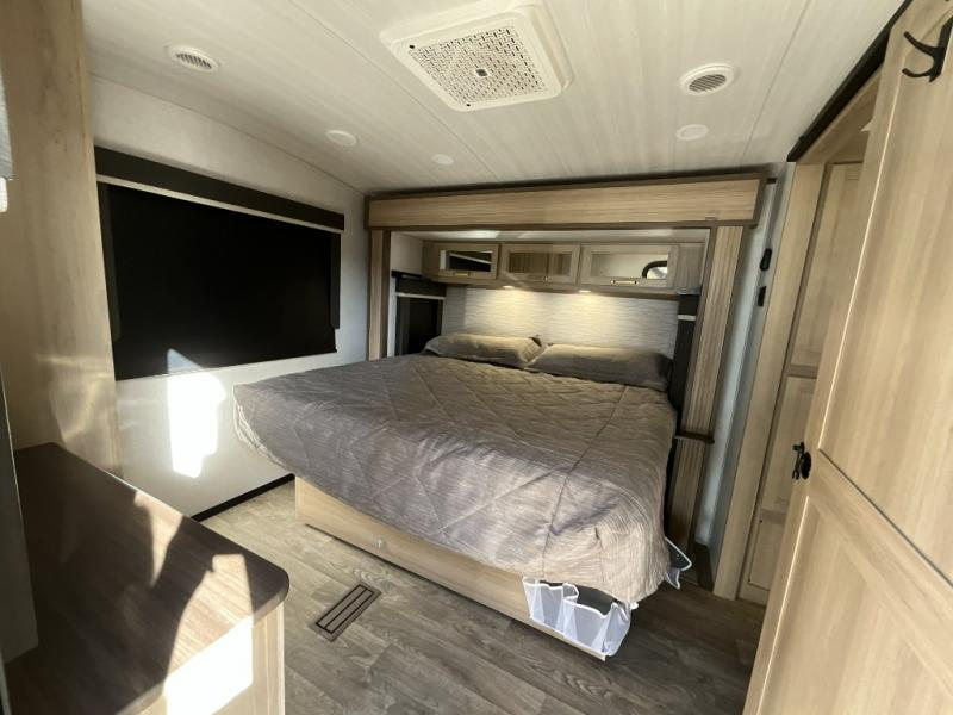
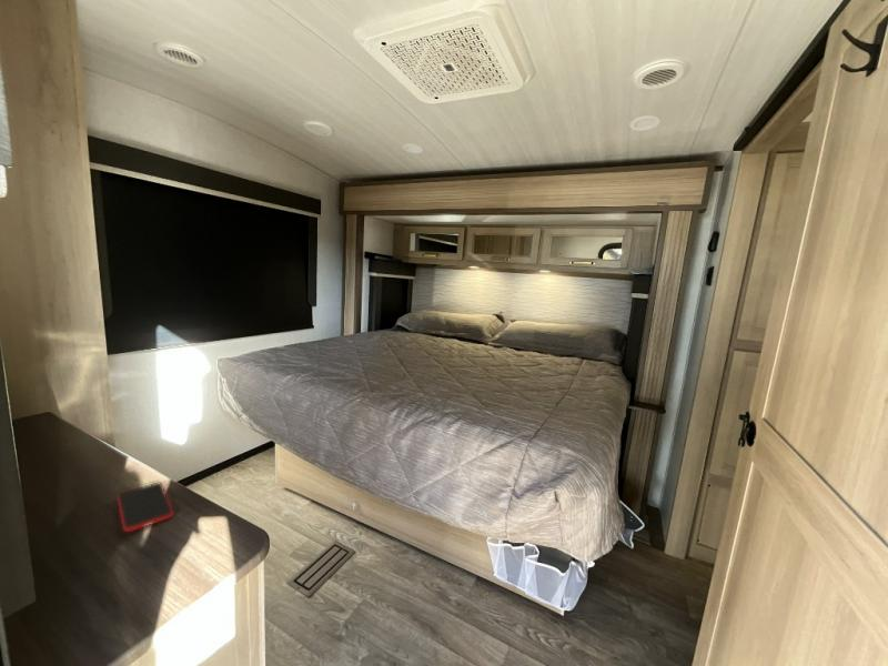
+ smartphone (144, 504)
